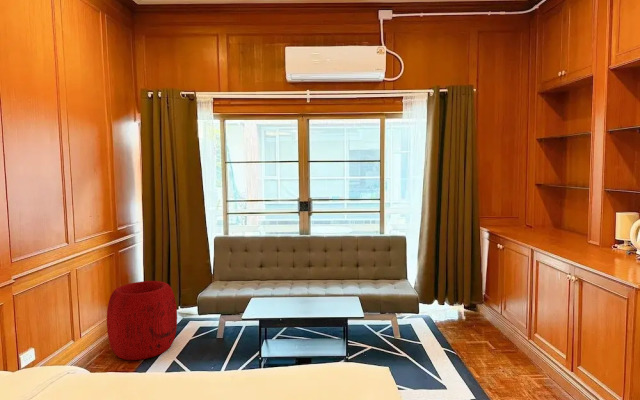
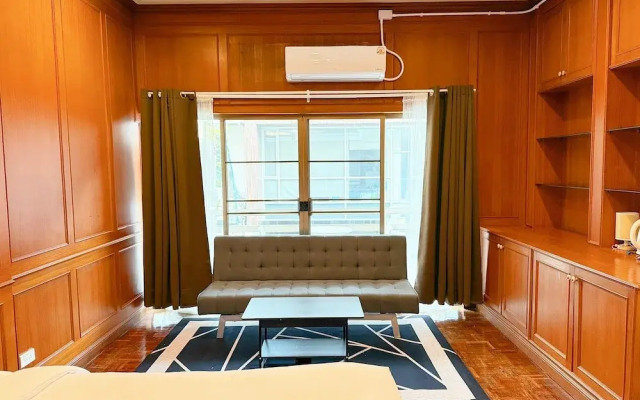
- pouf (143, 318)
